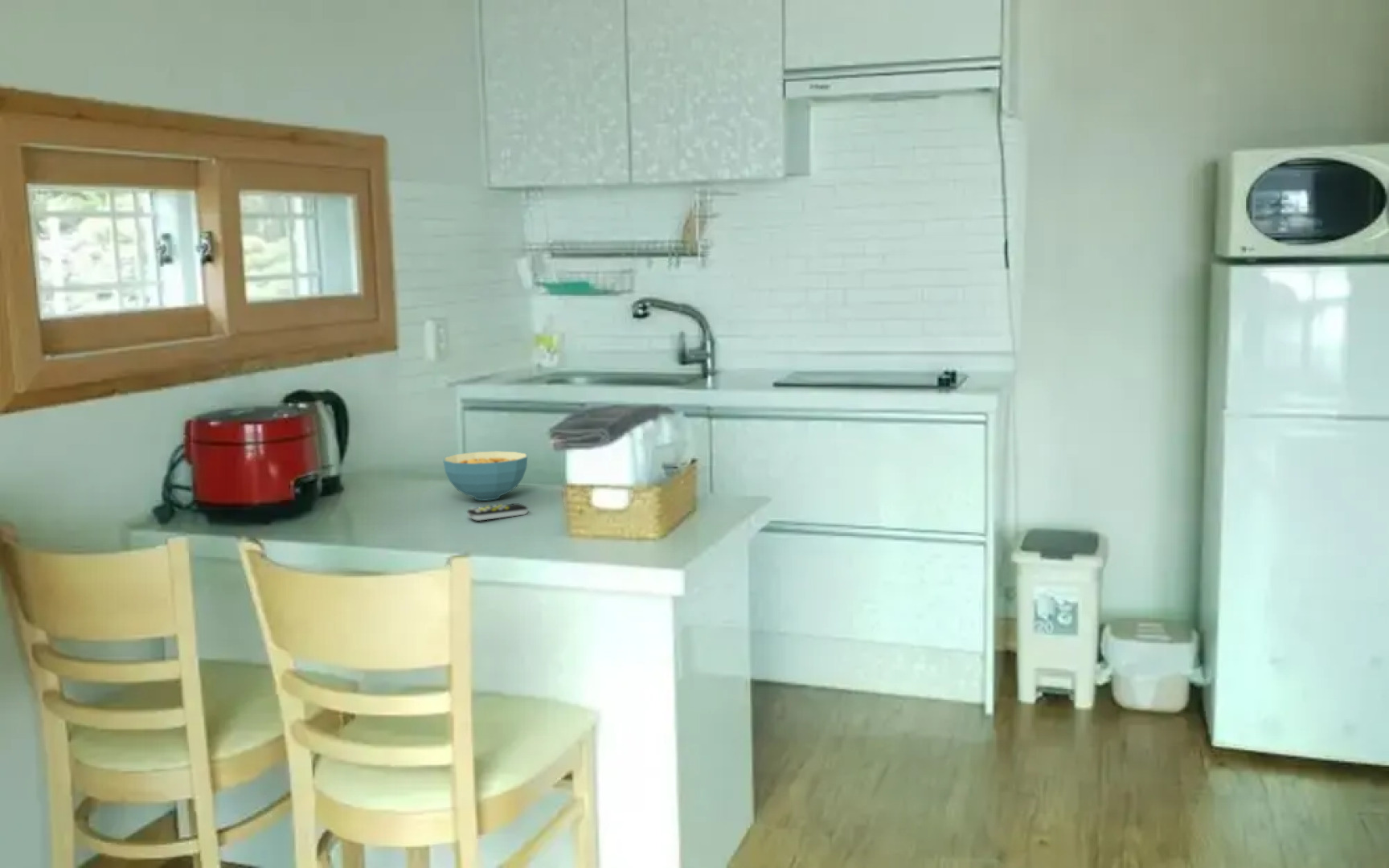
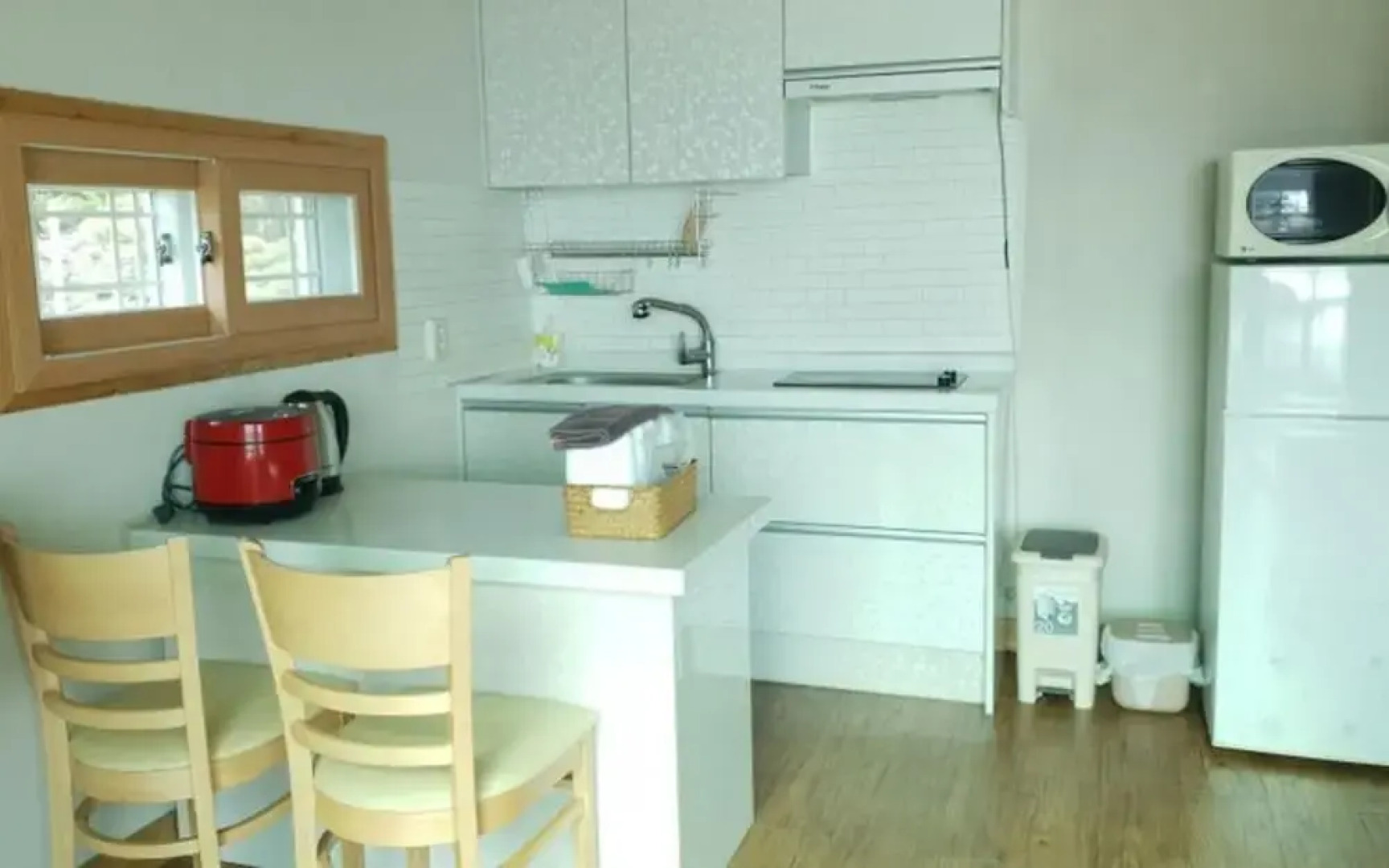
- cereal bowl (486, 477)
- remote control (498, 511)
